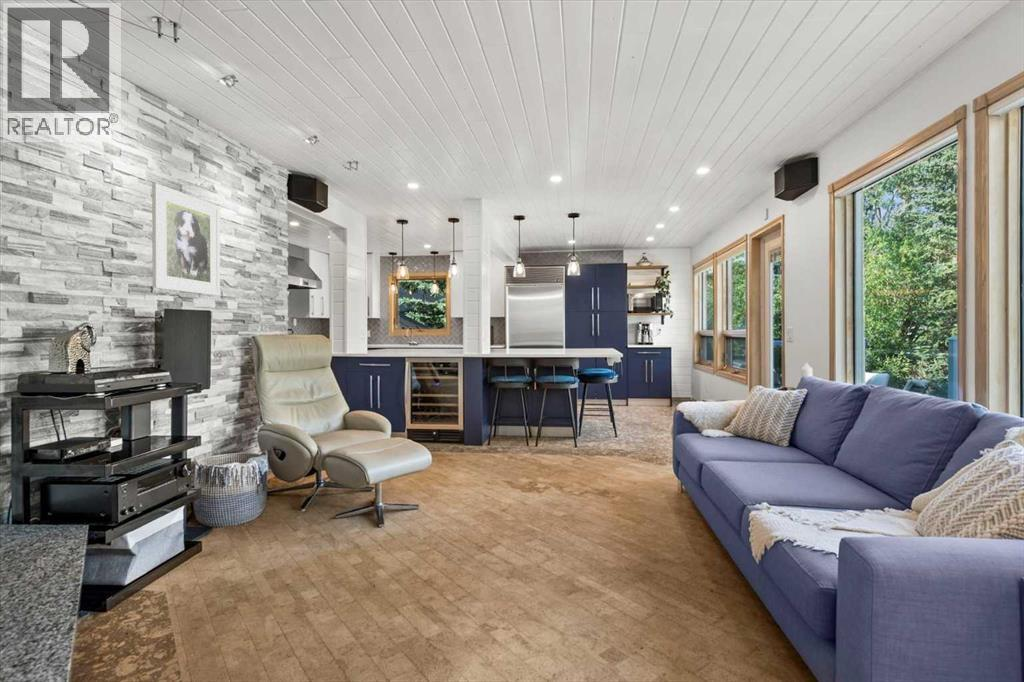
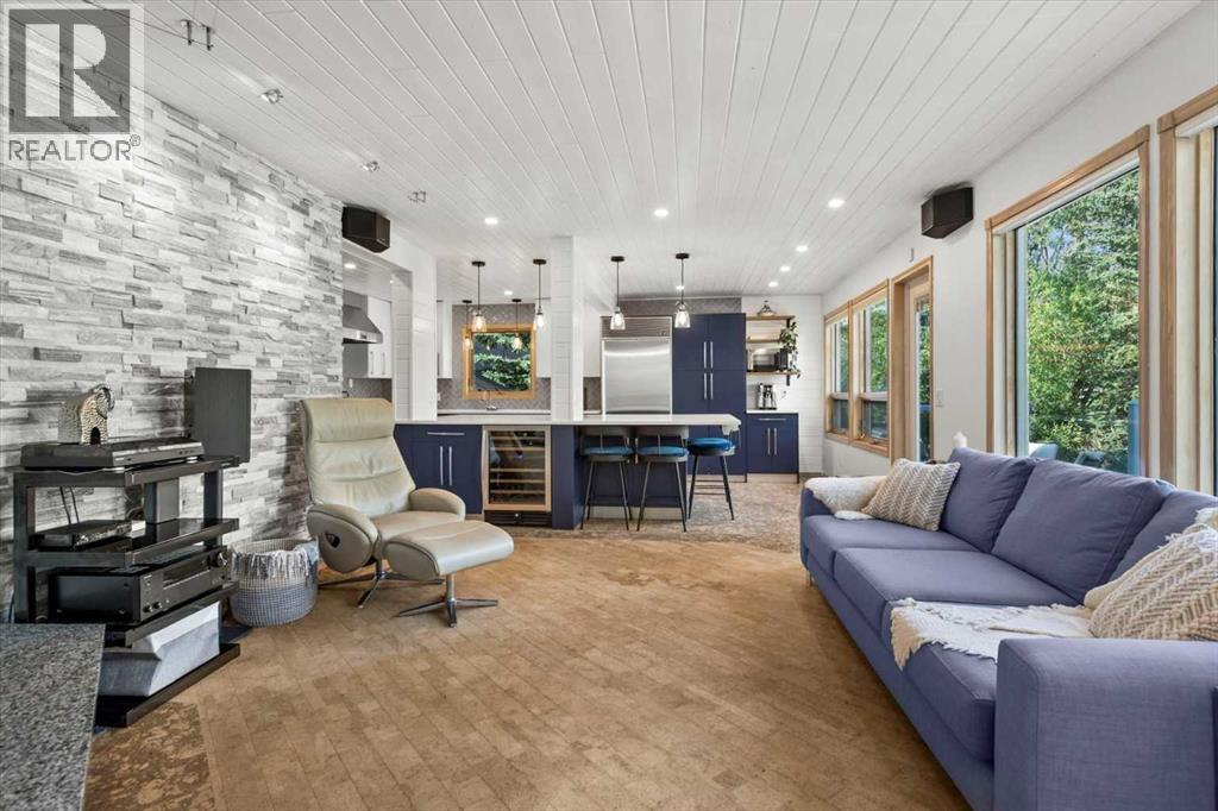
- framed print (188, 244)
